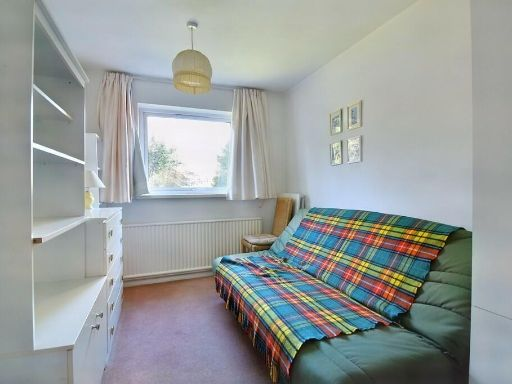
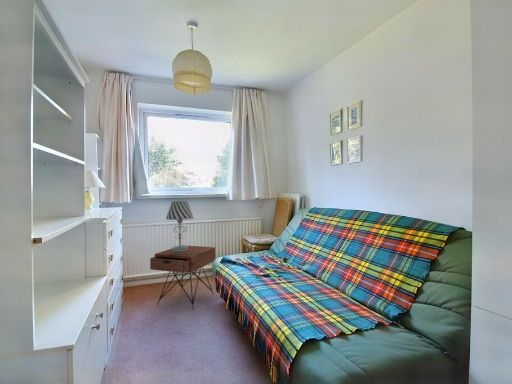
+ nightstand (184, 275)
+ table lamp (179, 225)
